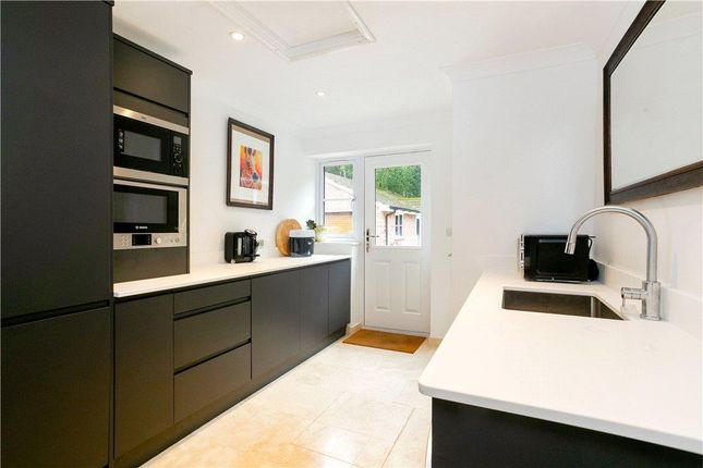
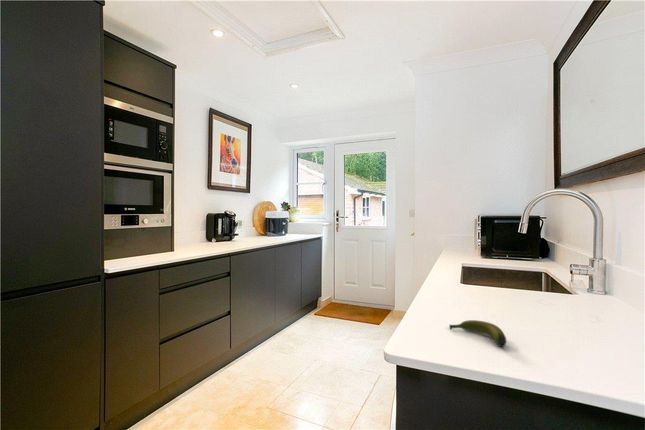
+ banana (477, 329)
